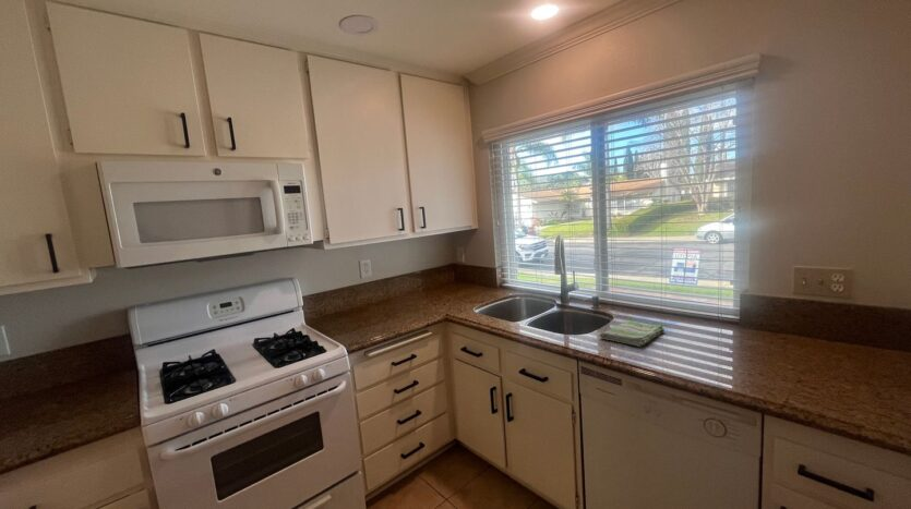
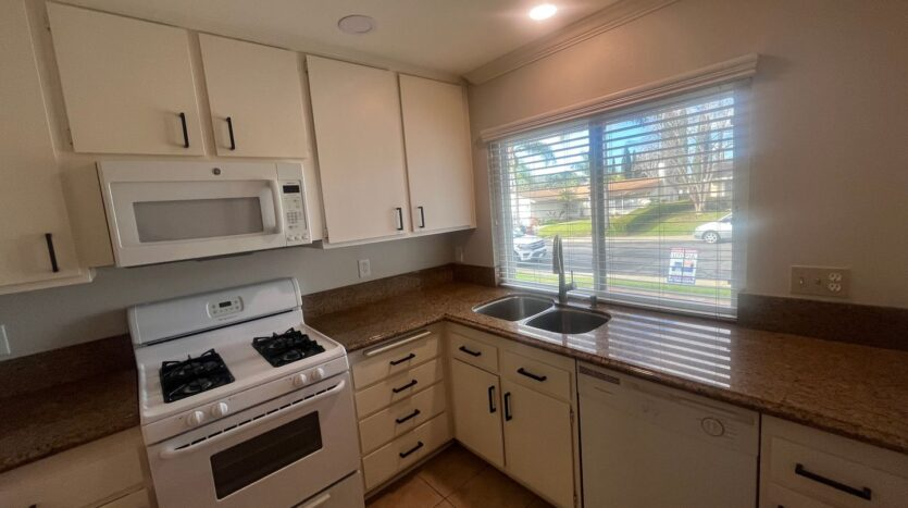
- dish towel (632, 330)
